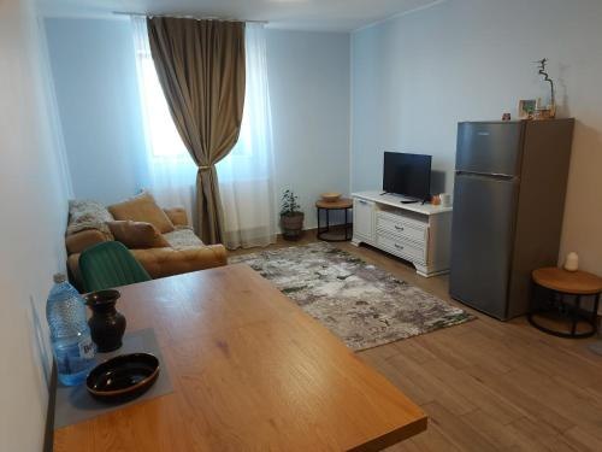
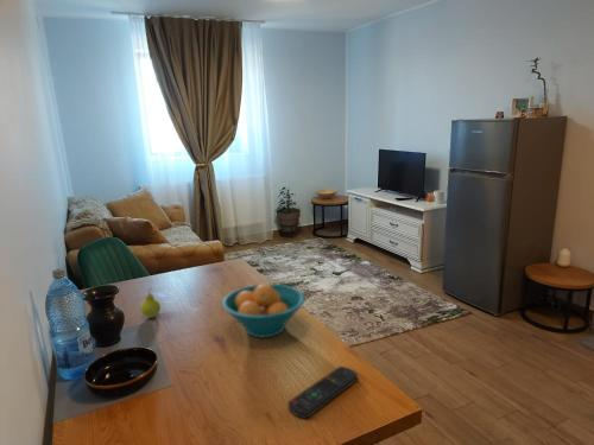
+ fruit bowl (264, 306)
+ remote control (324, 389)
+ fruit (148, 301)
